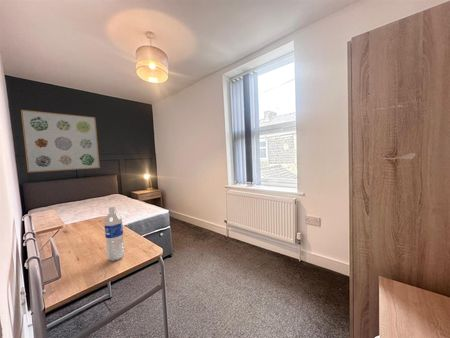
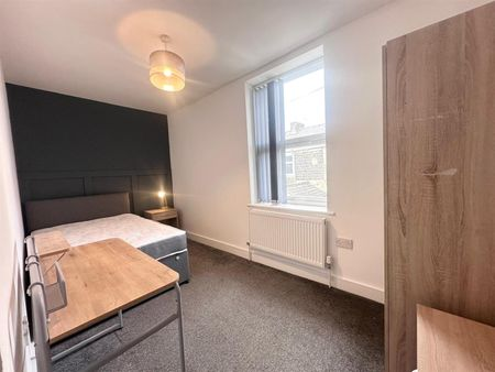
- wall art (64, 142)
- water bottle (114, 232)
